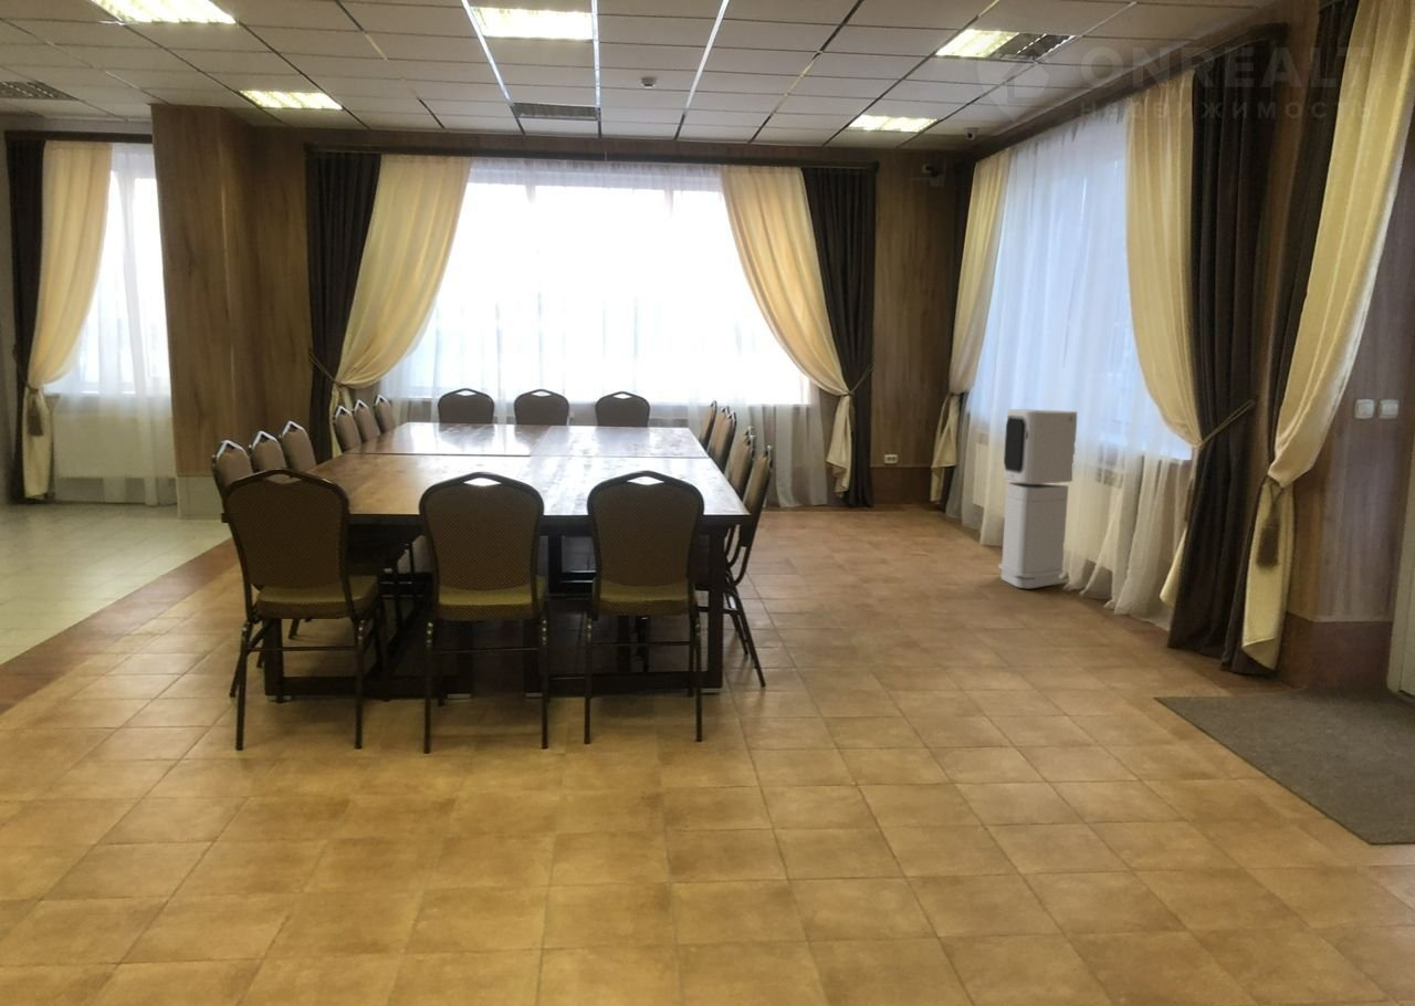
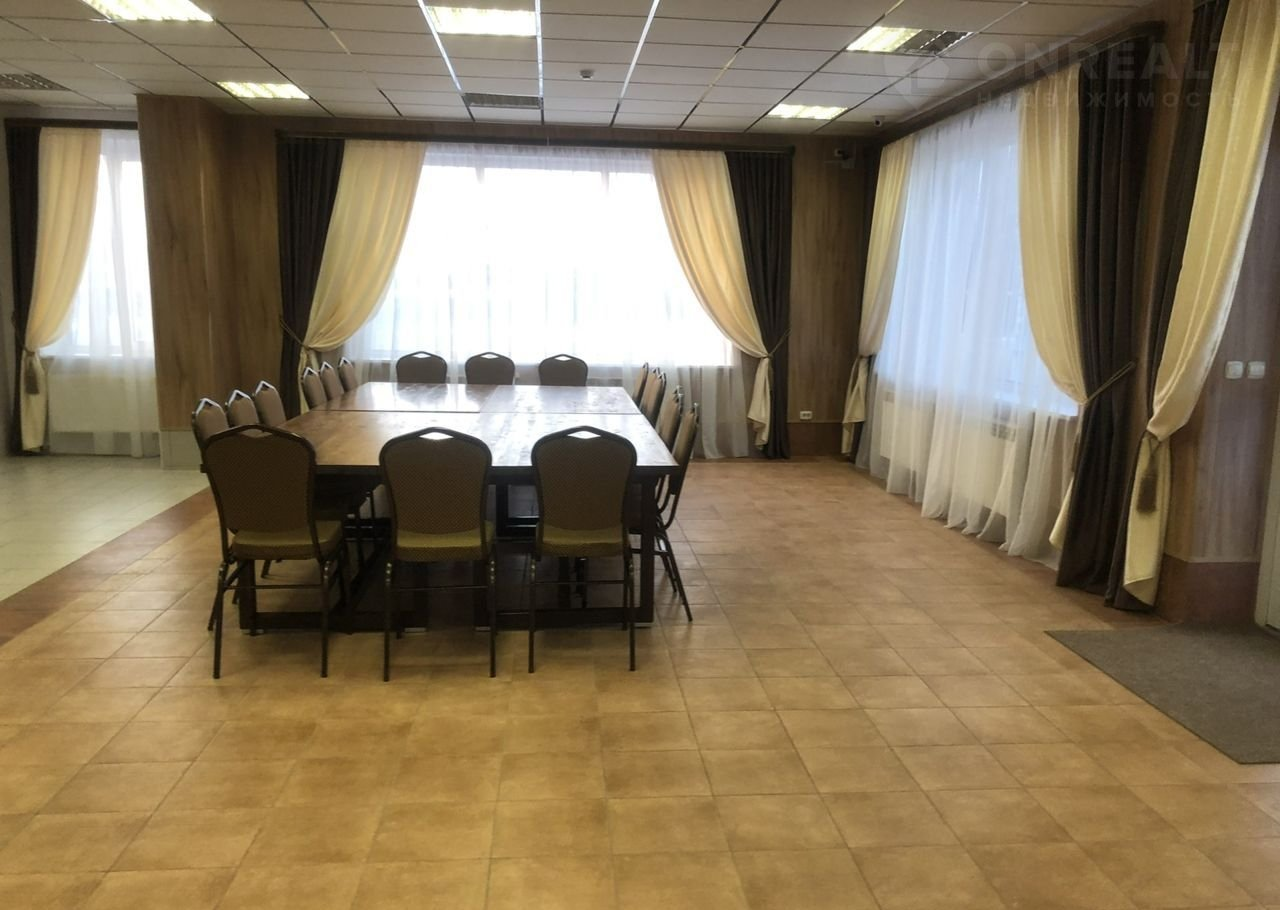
- air purifier (1040, 497)
